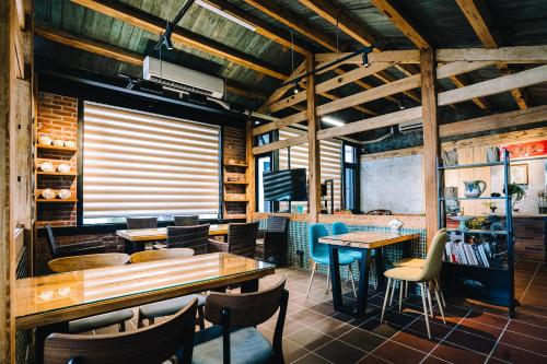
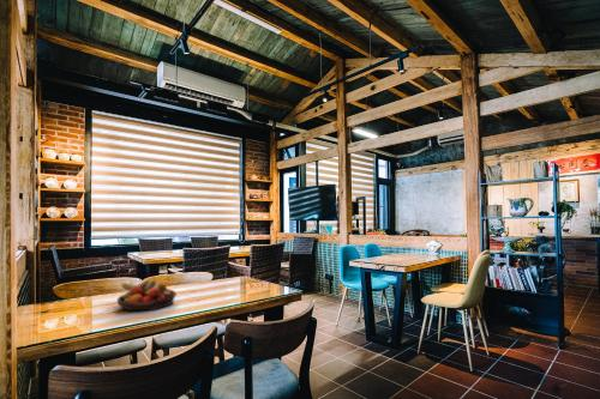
+ fruit bowl (146, 292)
